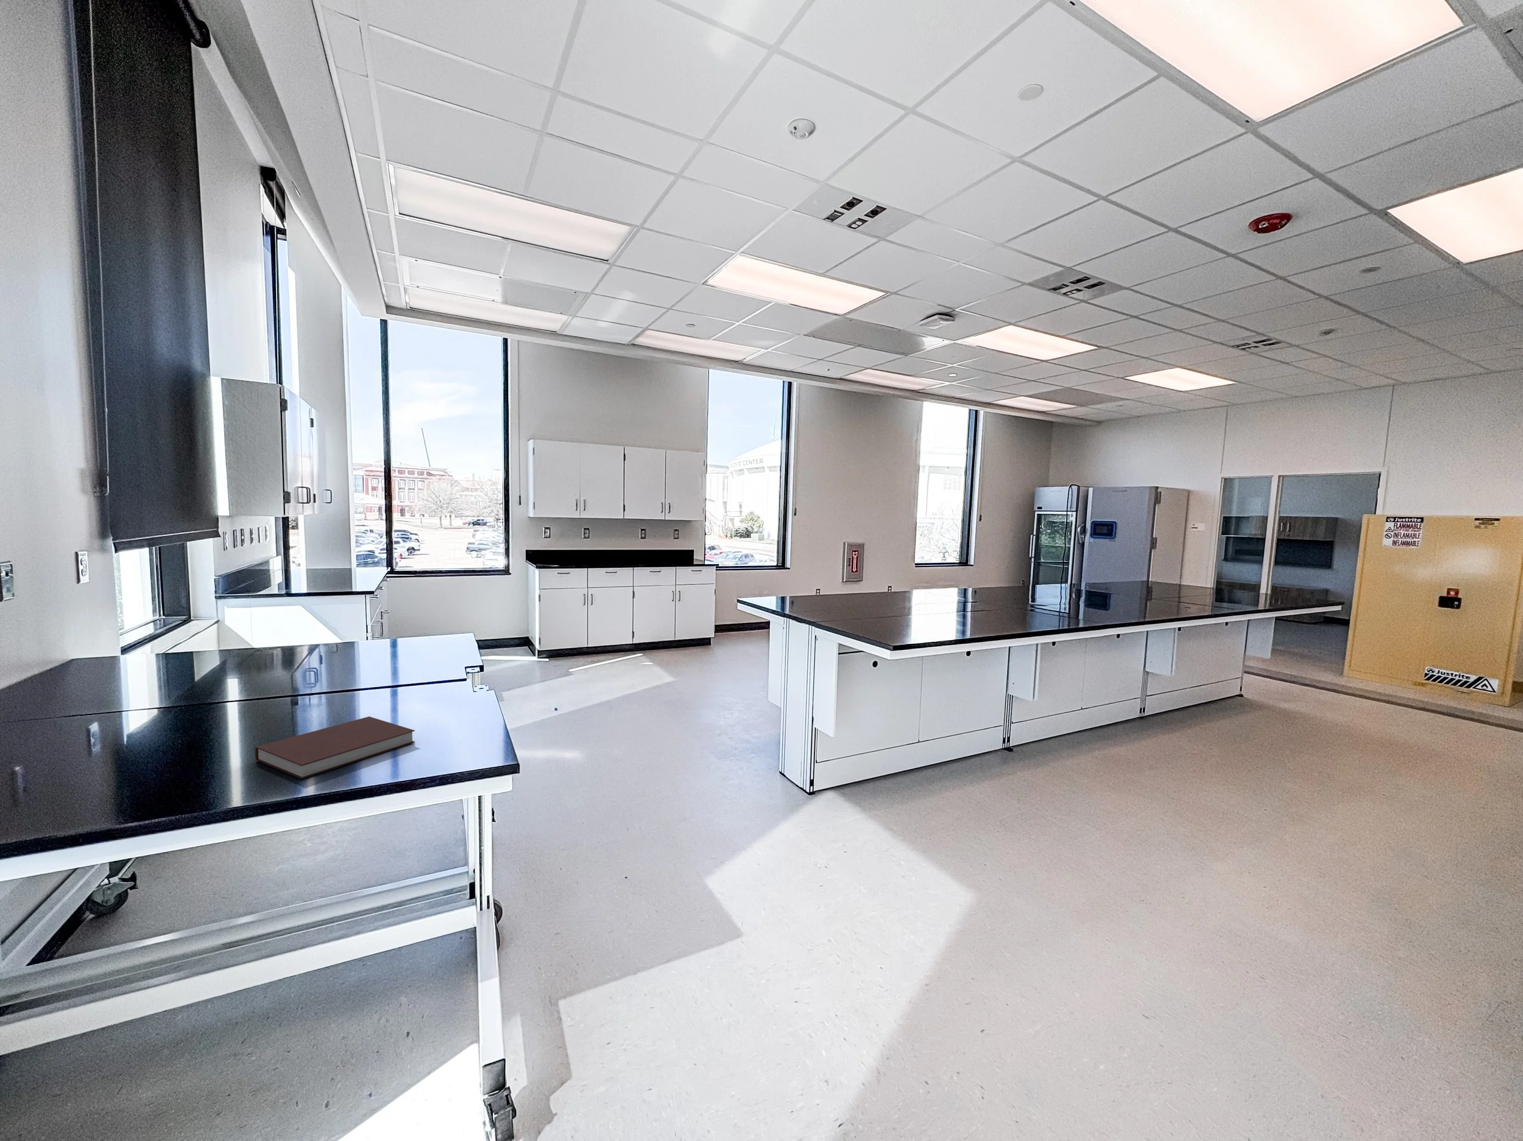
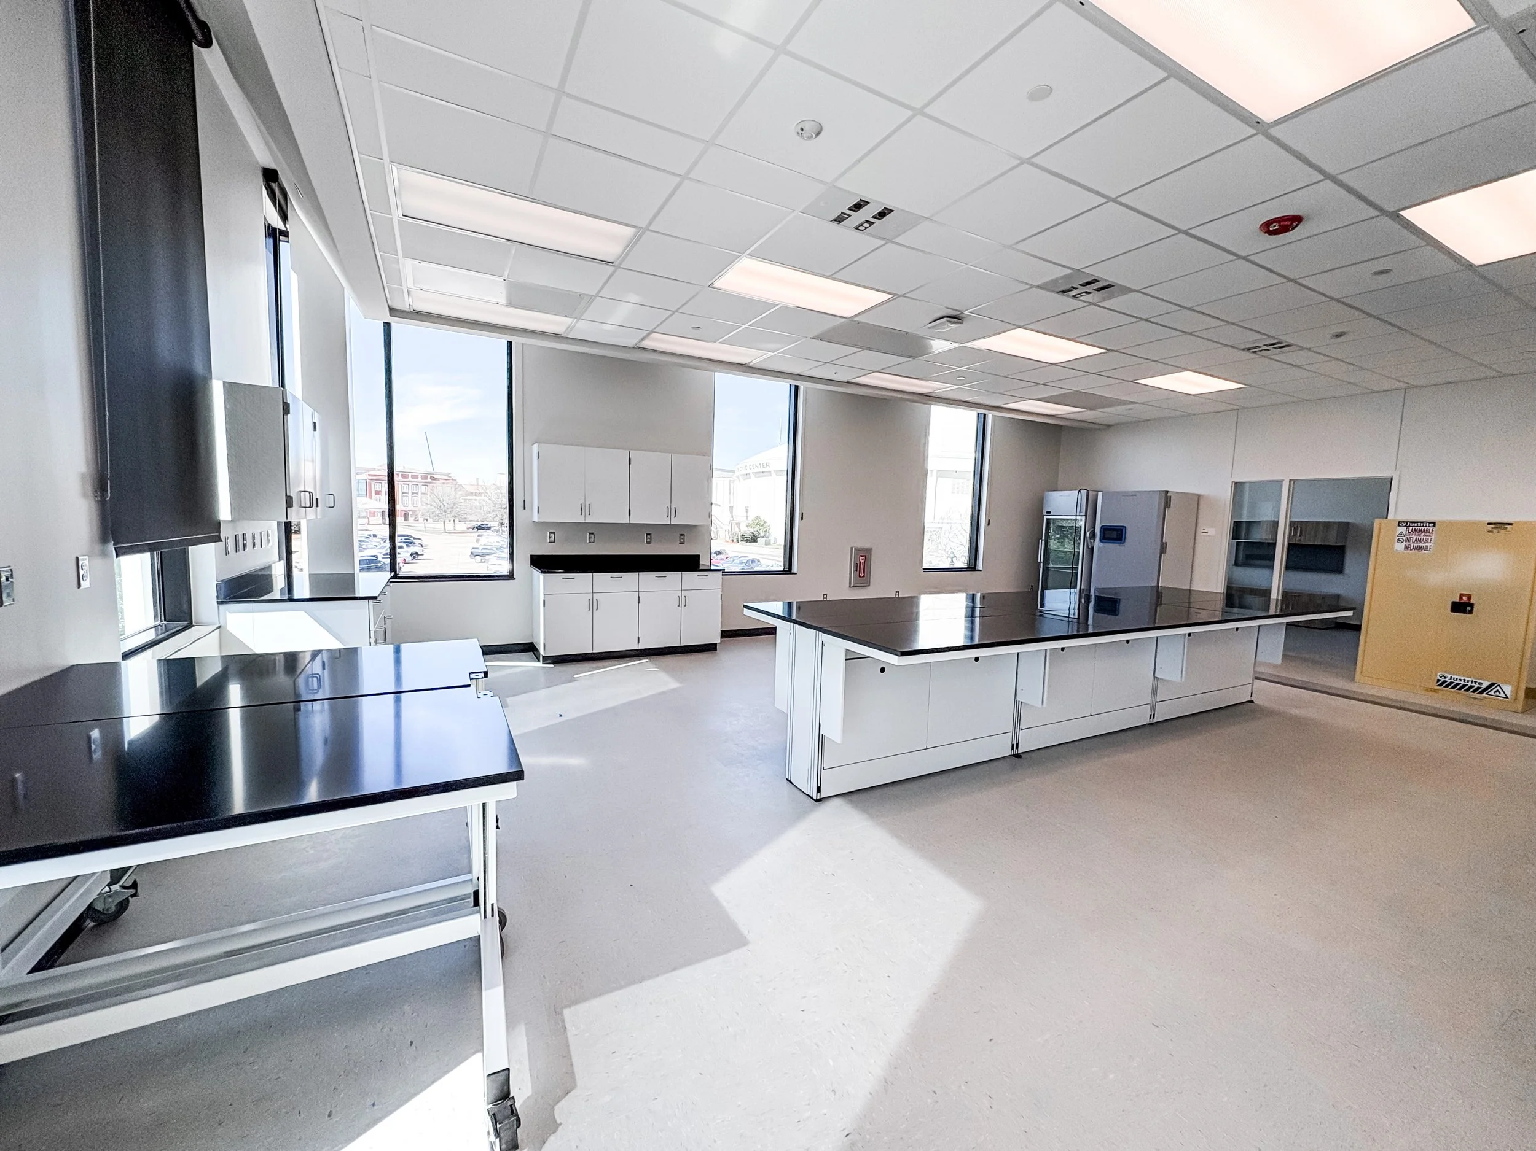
- notebook (338, 744)
